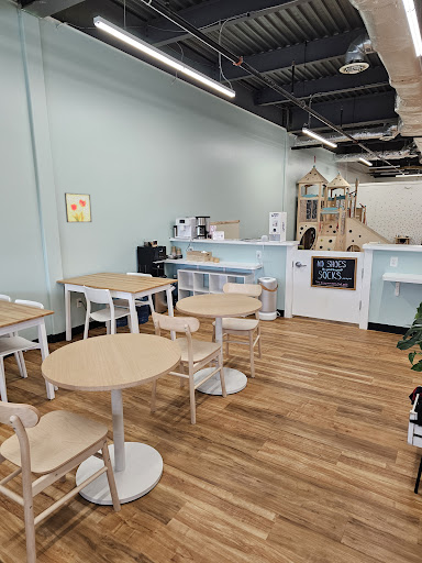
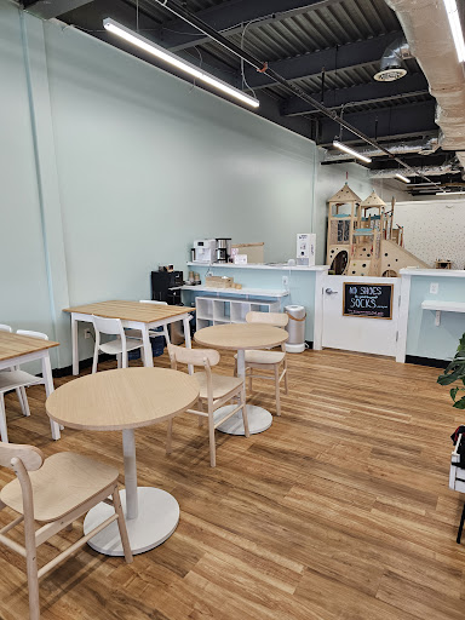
- wall art (78, 208)
